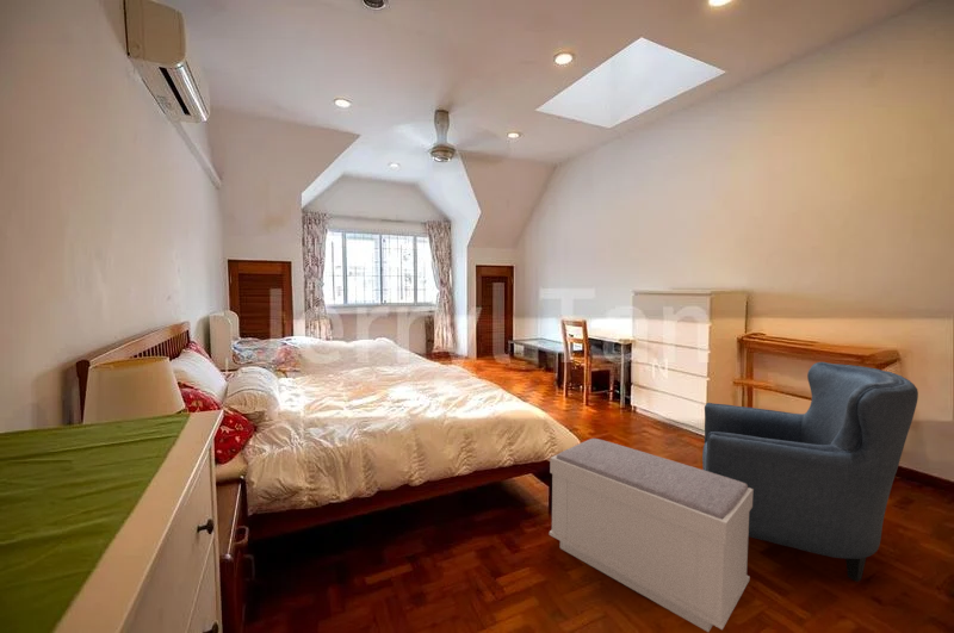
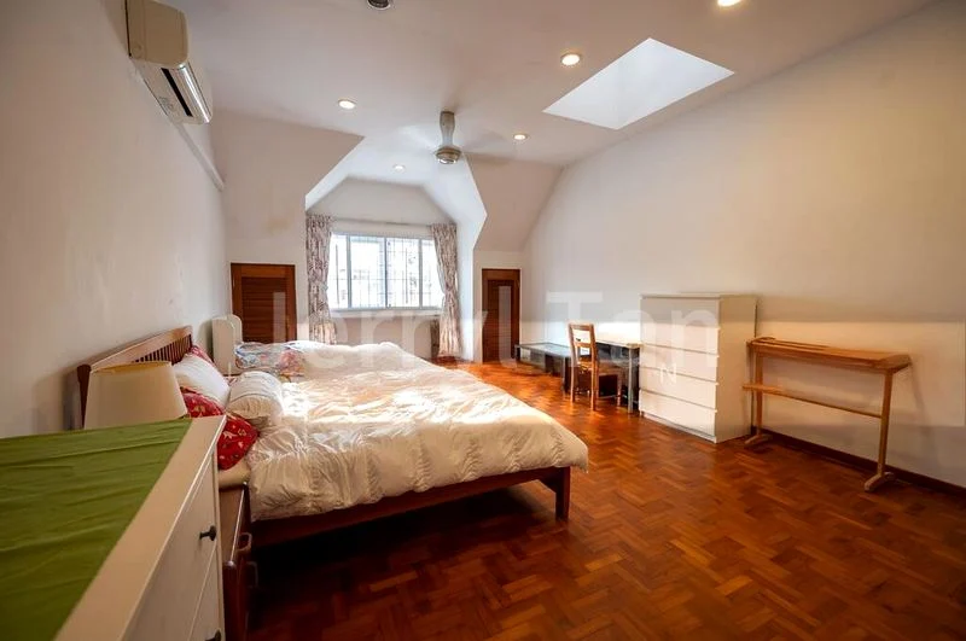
- bench (642, 516)
- armchair (792, 452)
